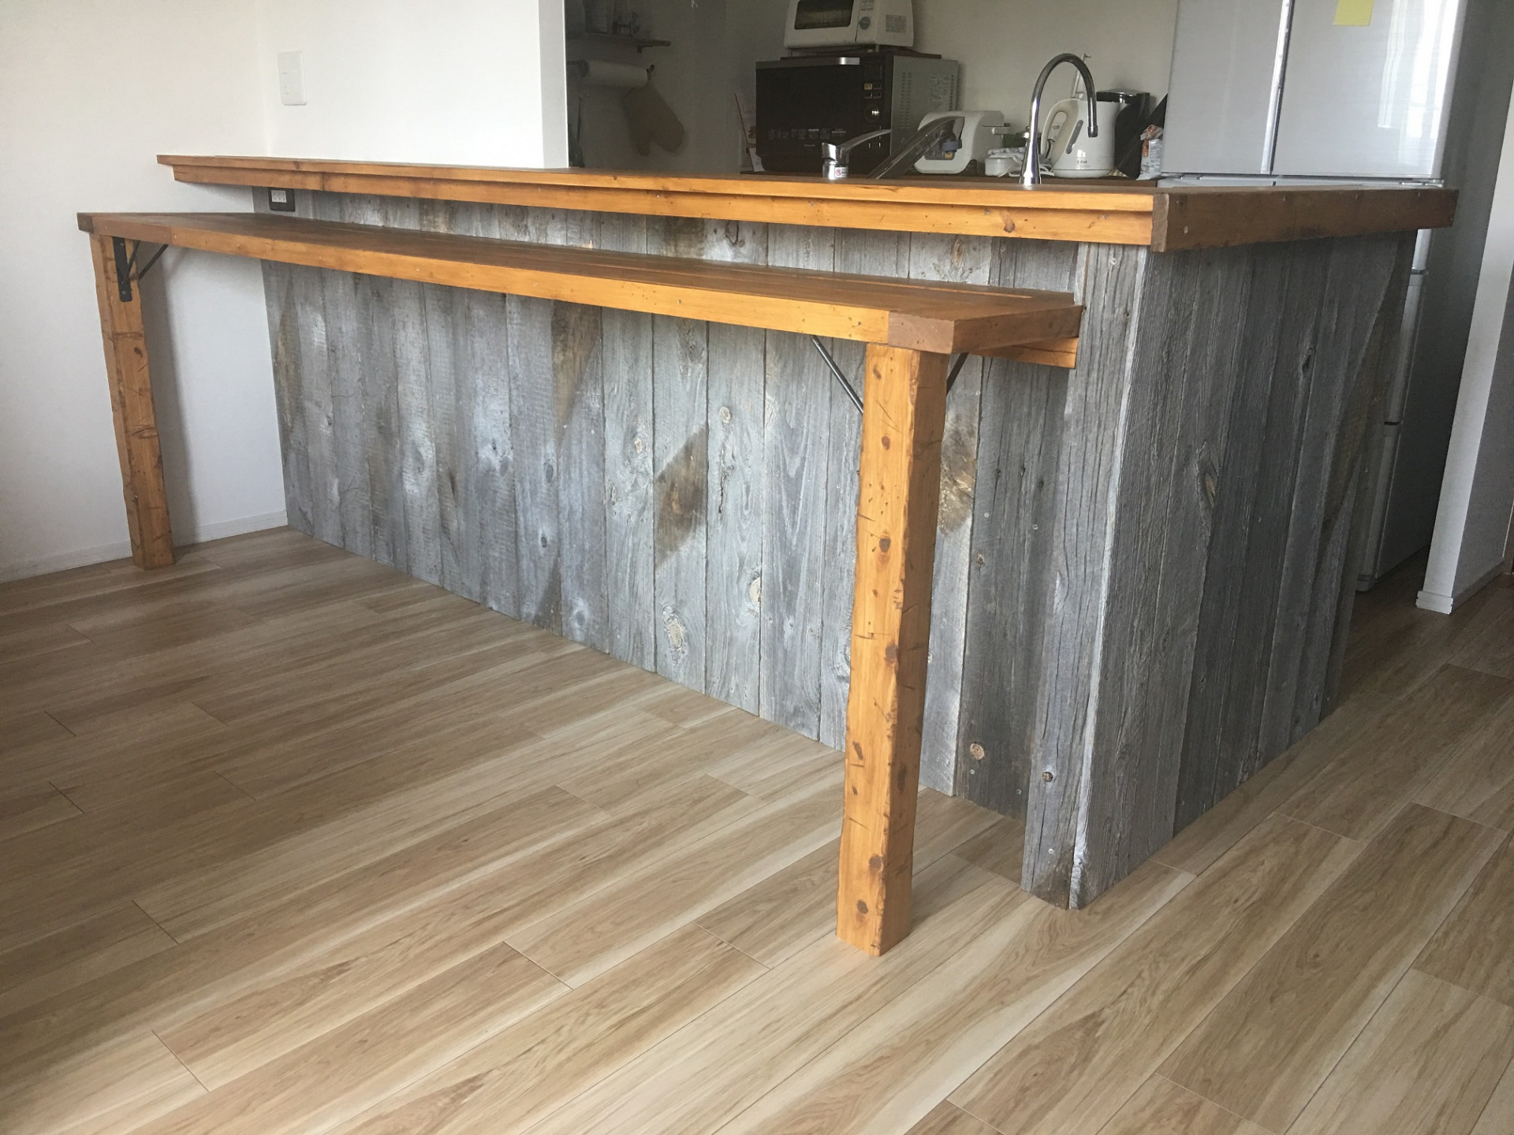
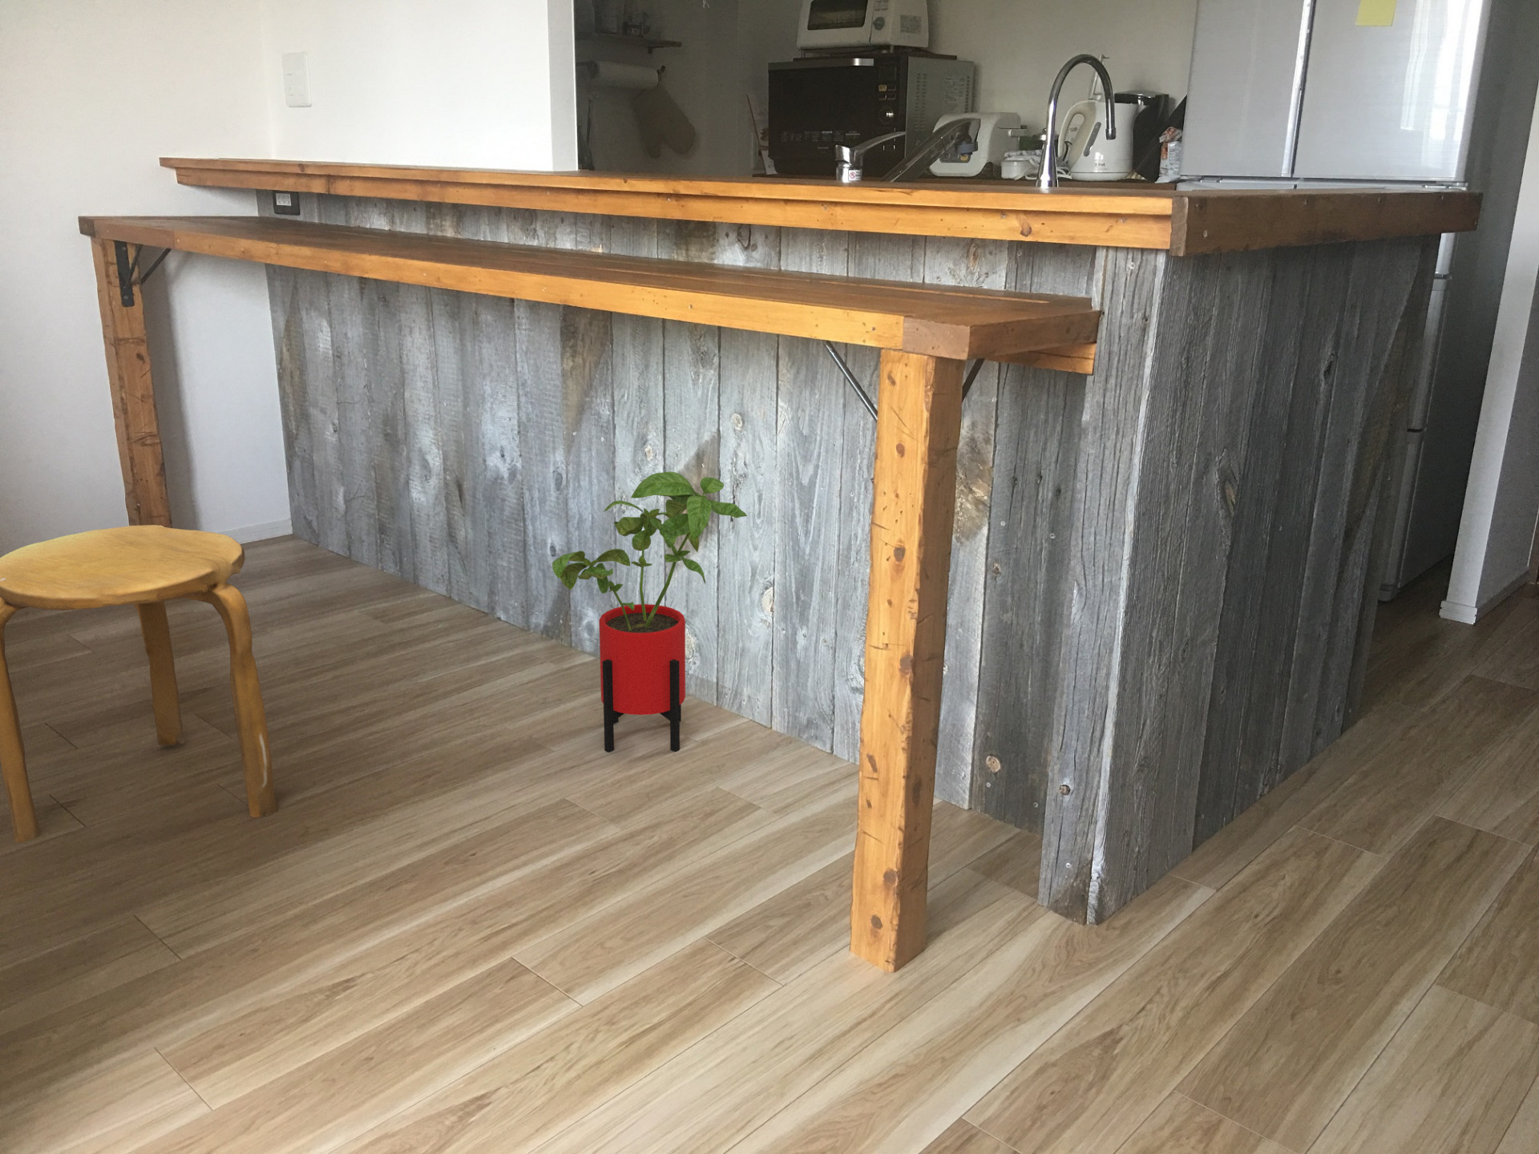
+ stool (150, 674)
+ house plant (645, 607)
